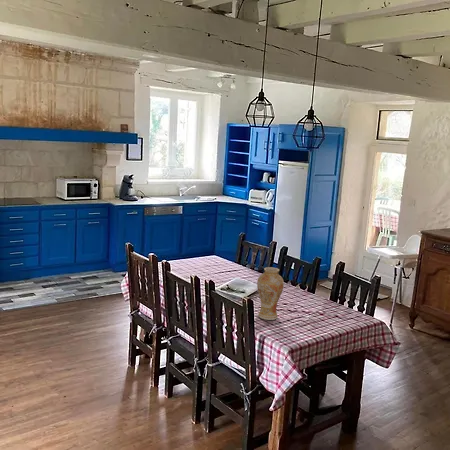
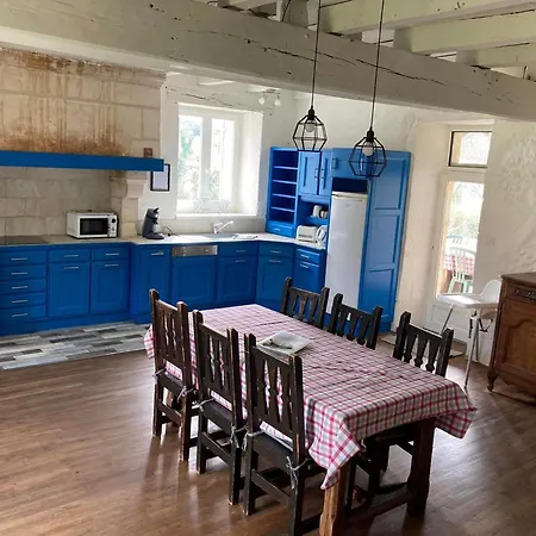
- vase (269, 293)
